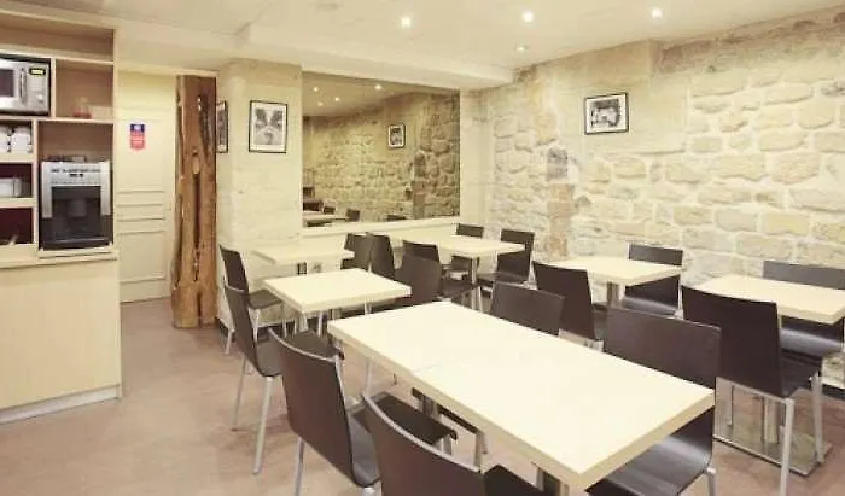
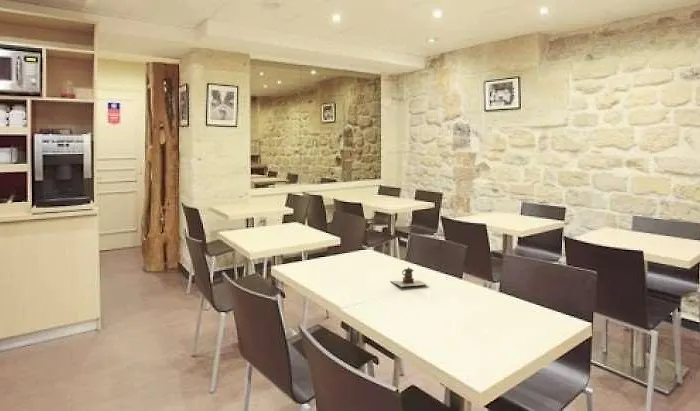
+ teapot (408, 274)
